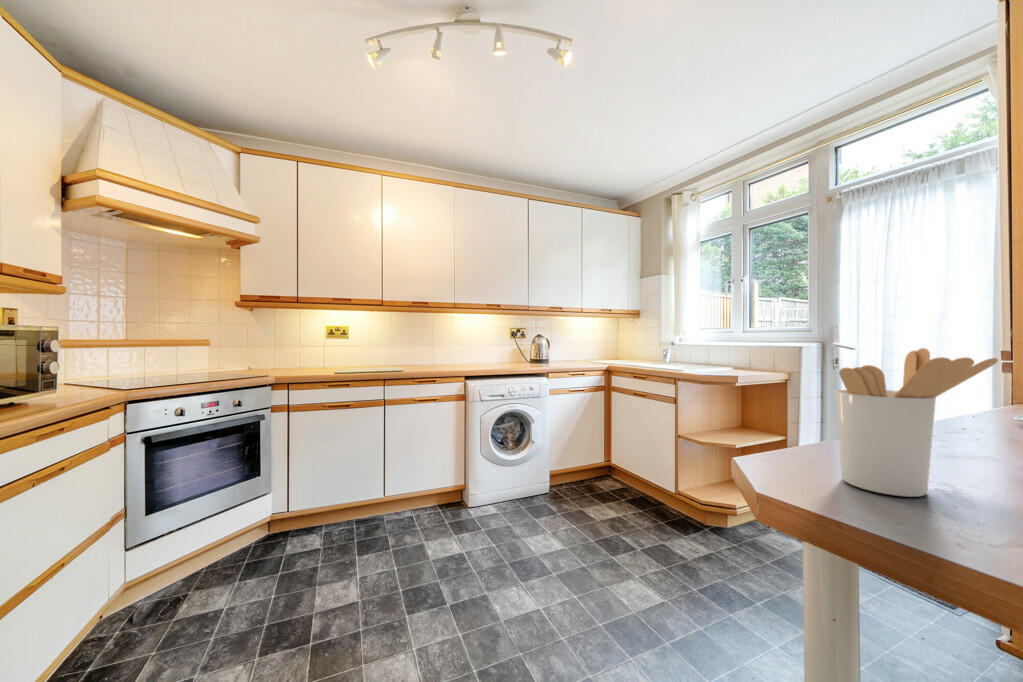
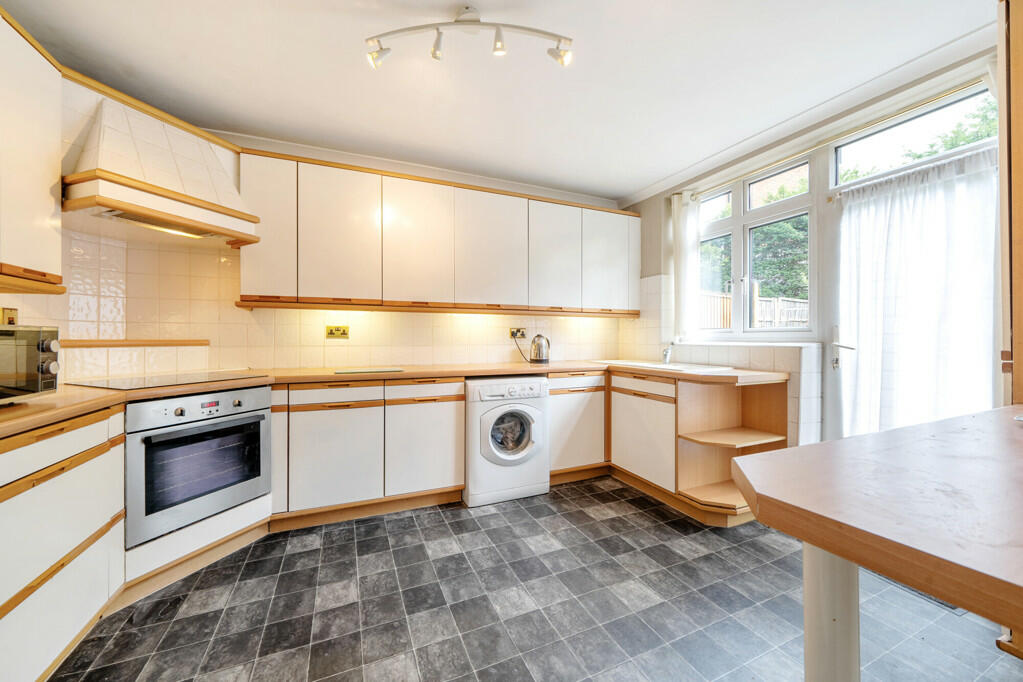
- utensil holder (904, 420)
